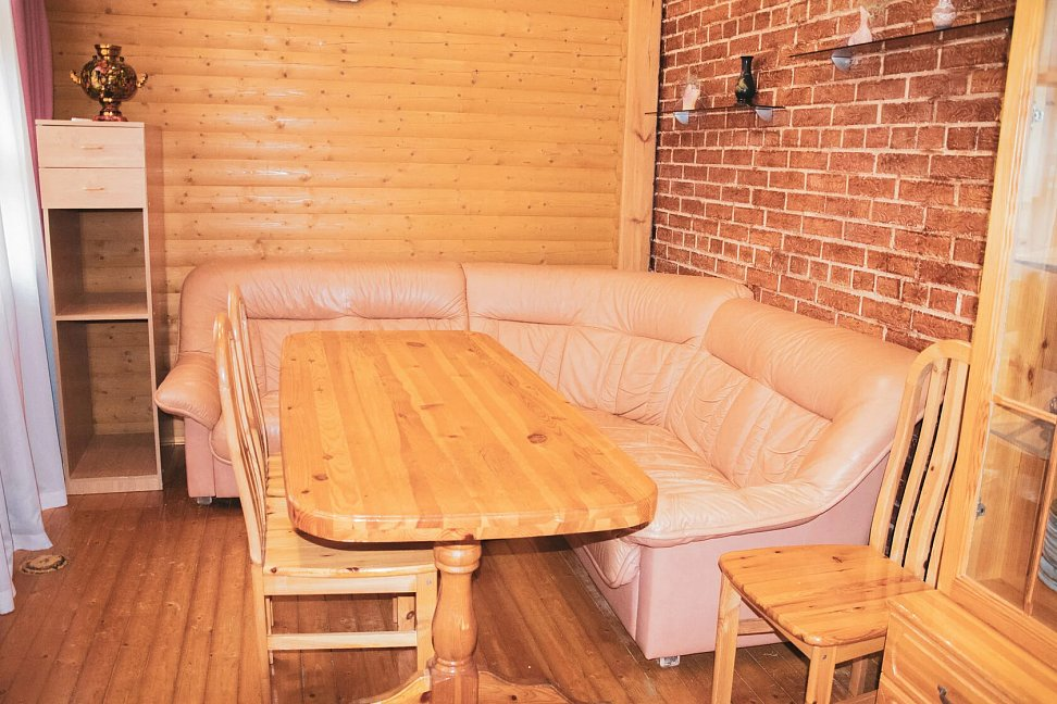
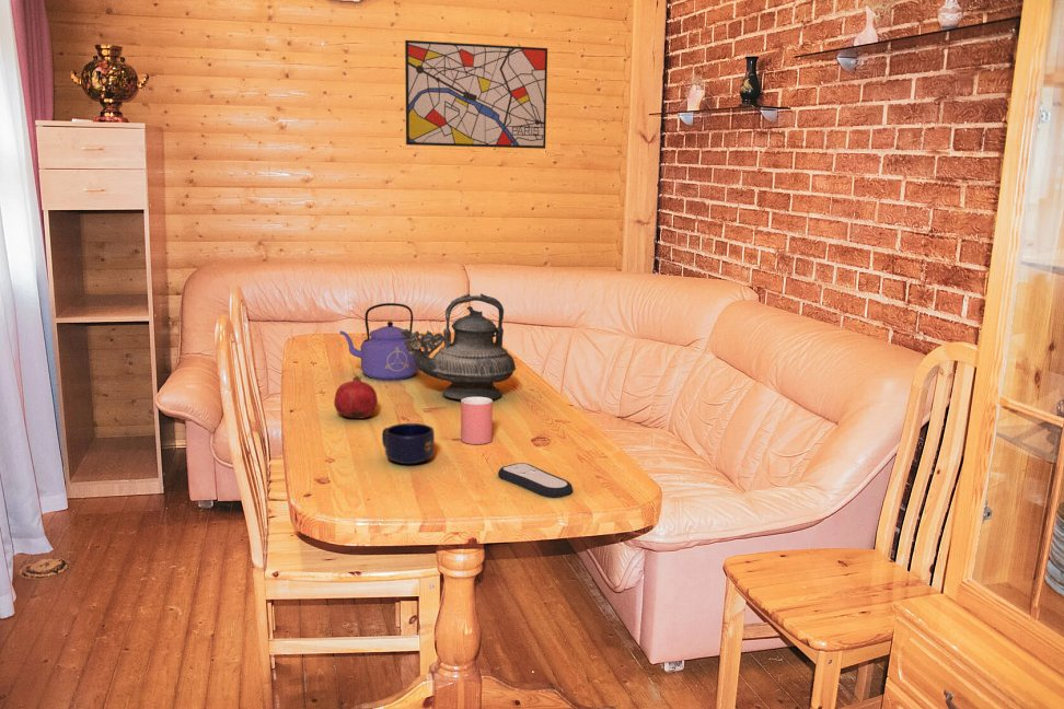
+ fruit (356, 396)
+ kettle (379, 339)
+ cup (475, 418)
+ mug (405, 444)
+ teapot (458, 345)
+ wall art (477, 95)
+ remote control (535, 479)
